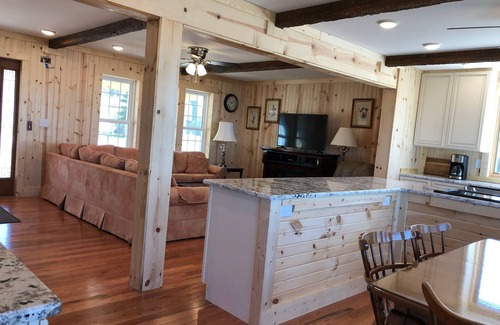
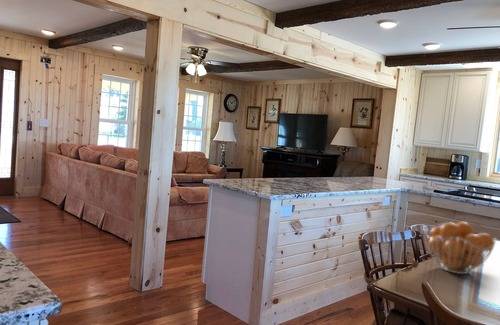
+ fruit basket (456, 246)
